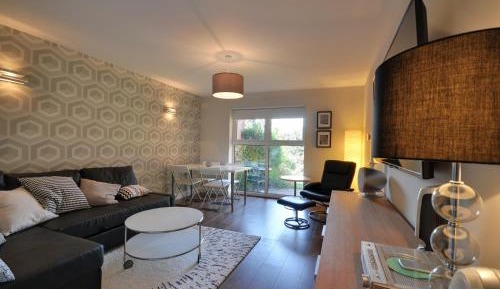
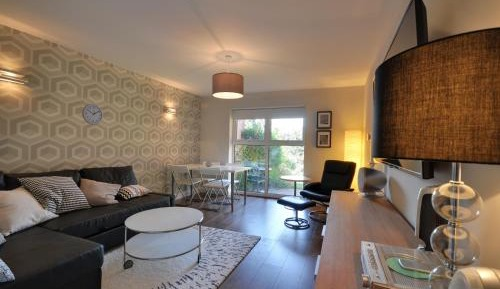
+ wall clock (93, 114)
